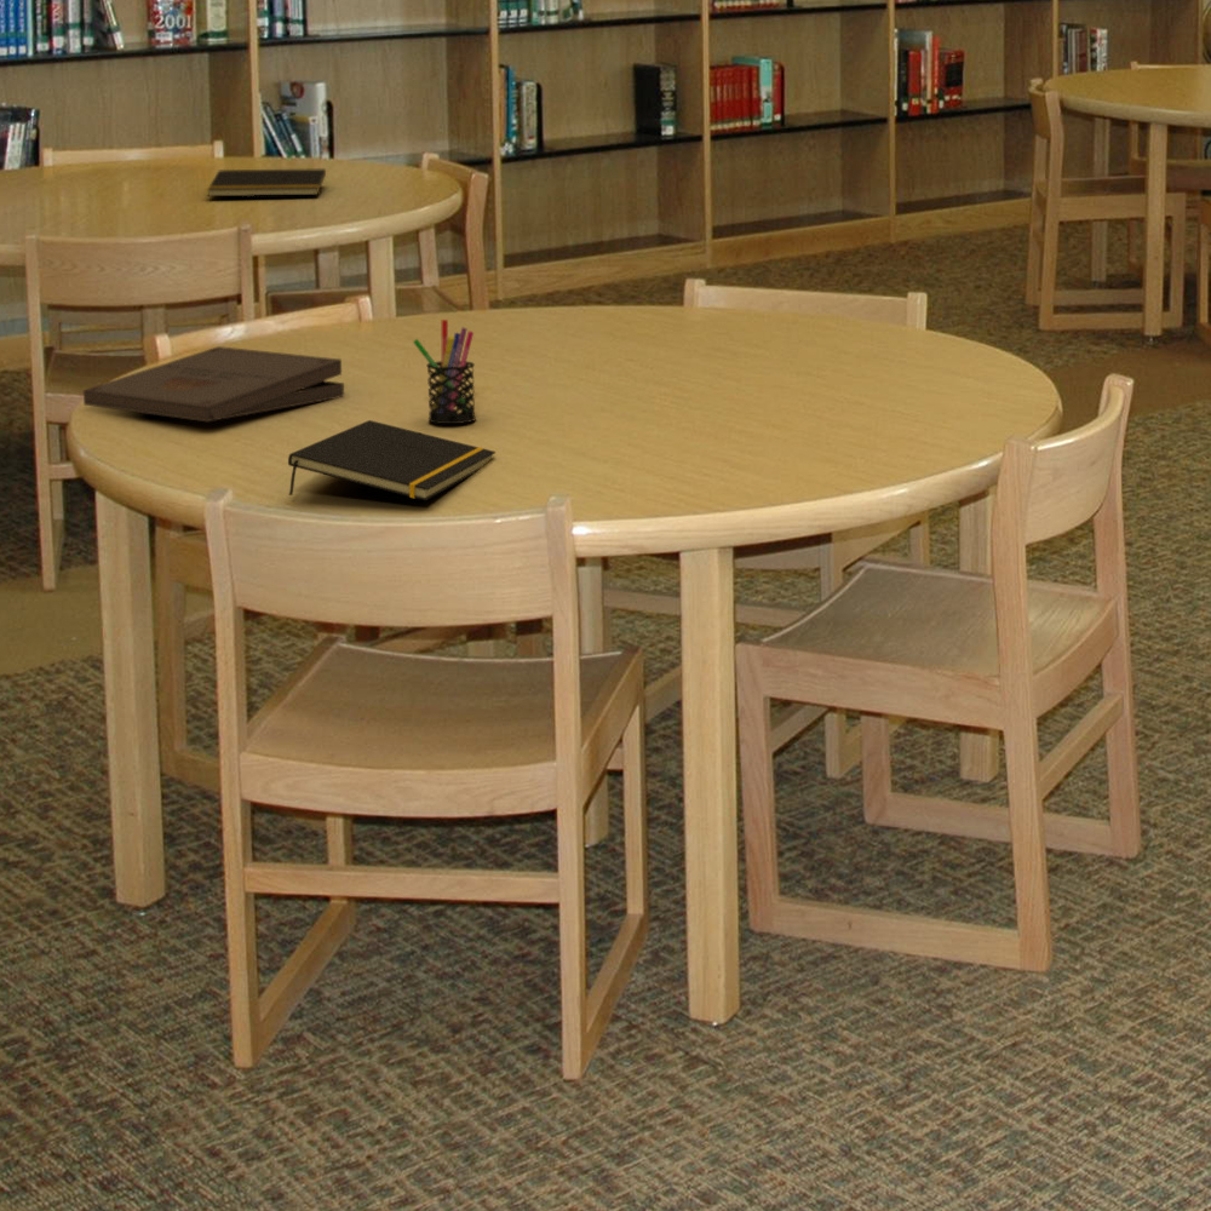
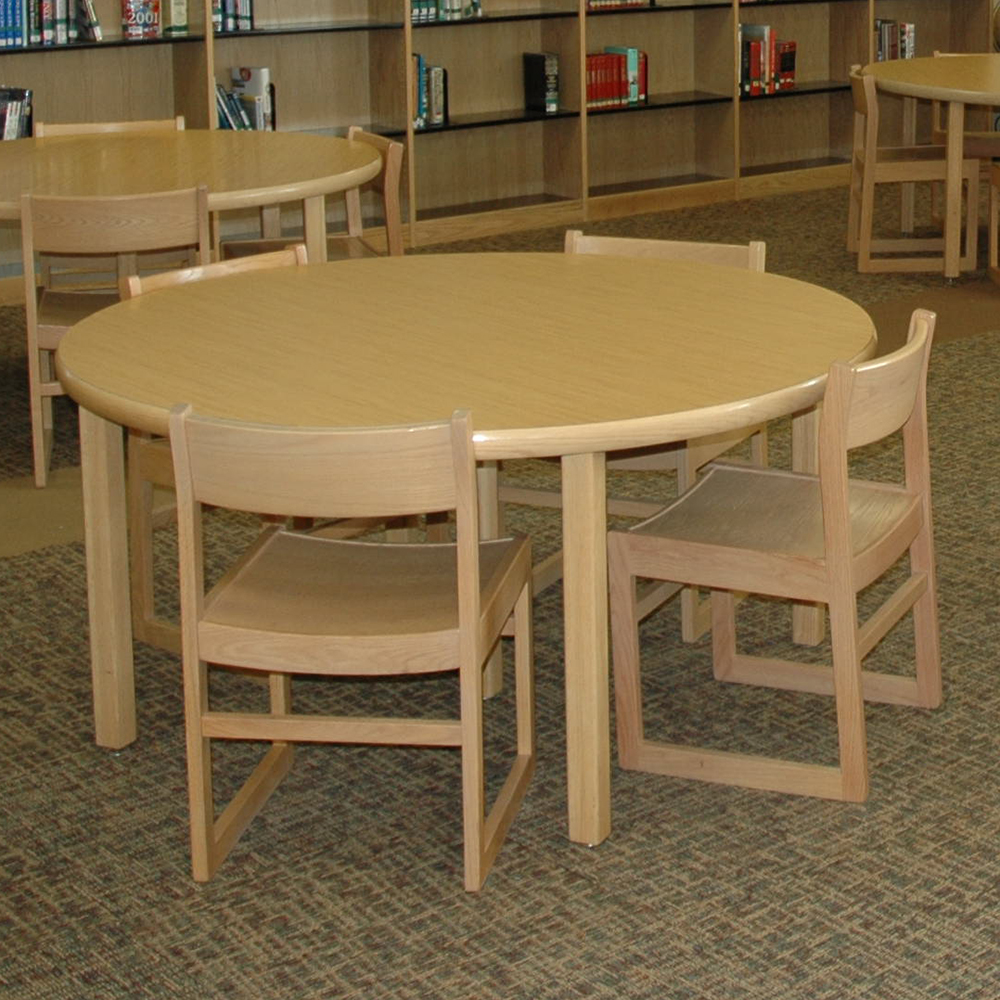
- notepad (395, 458)
- pen holder (444, 371)
- notepad (266, 182)
- pizza box (214, 381)
